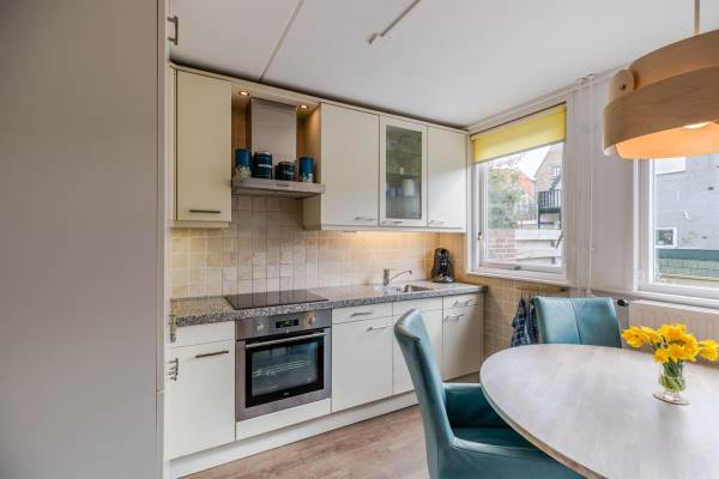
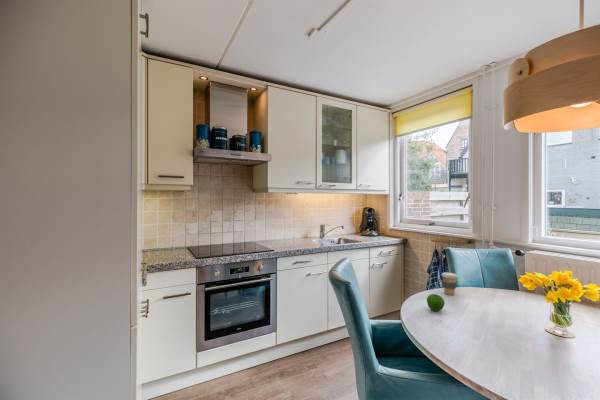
+ coffee cup (449, 283)
+ apple (435, 302)
